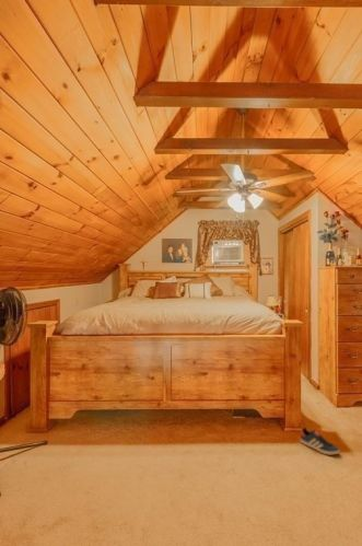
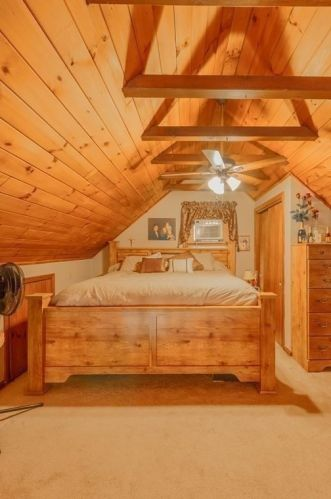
- sneaker (318, 439)
